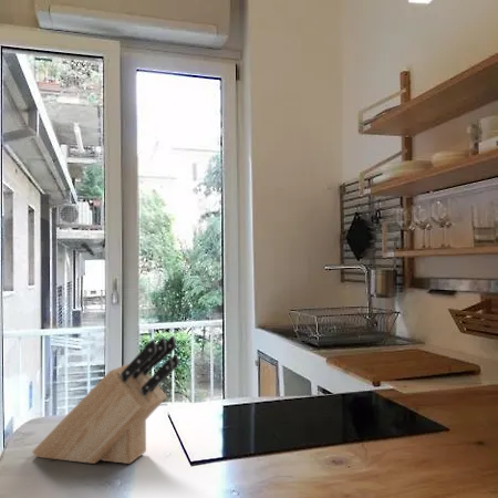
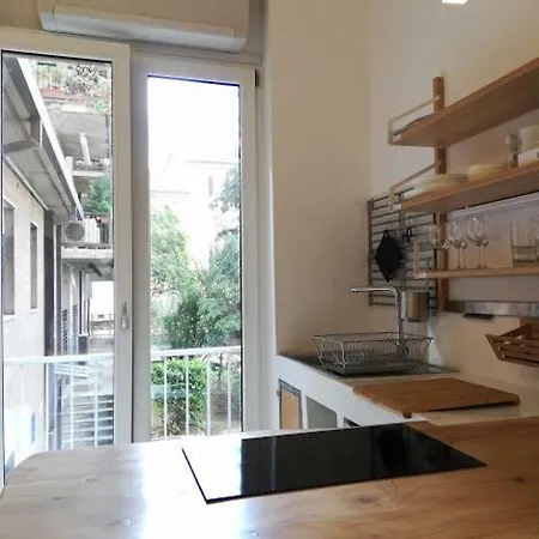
- knife block (108, 394)
